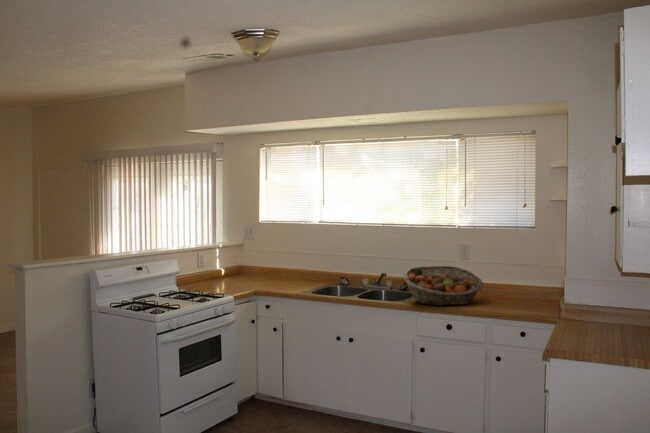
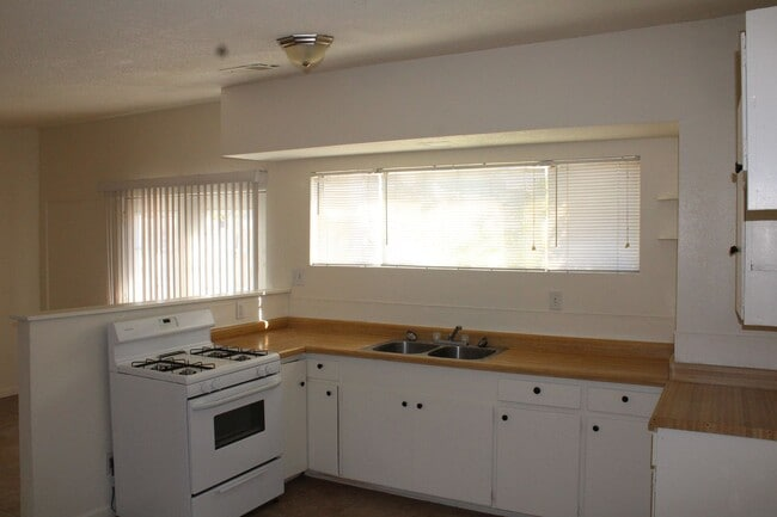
- fruit basket (442, 285)
